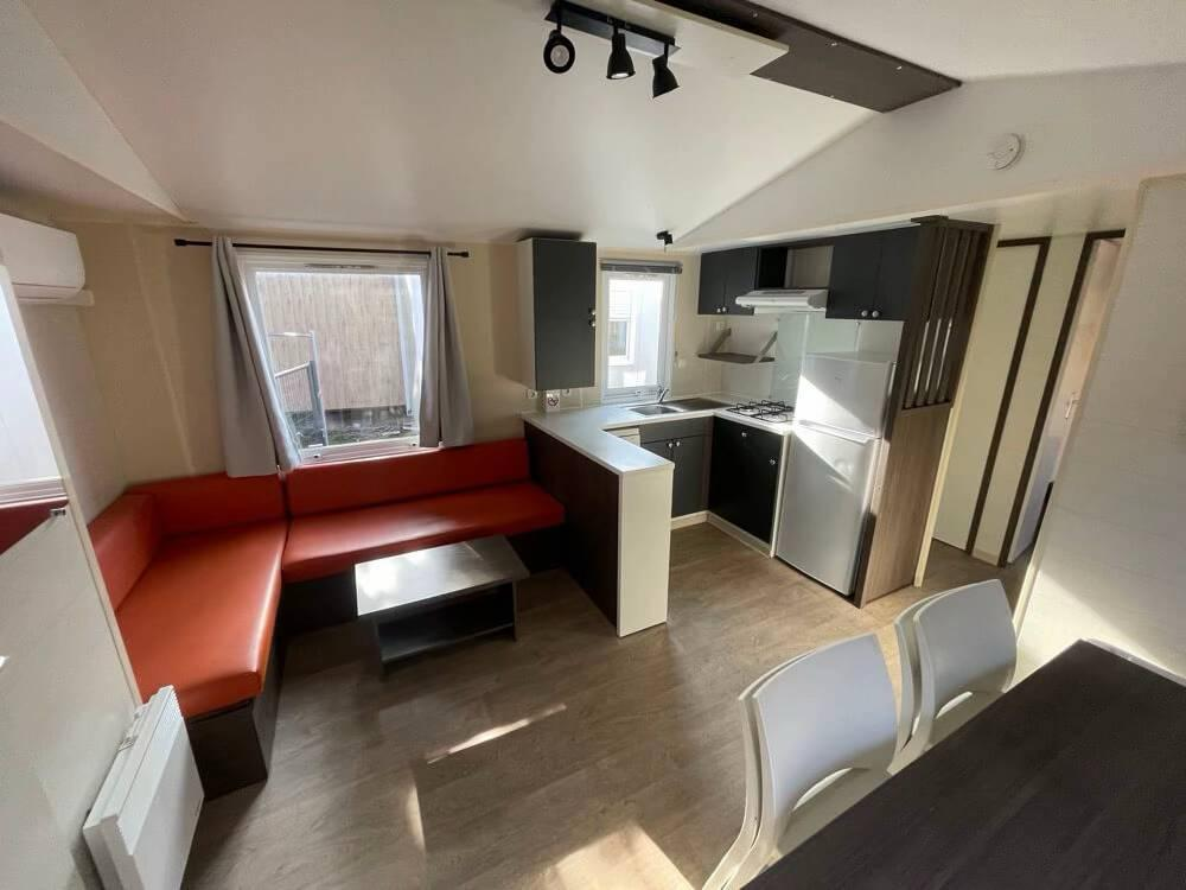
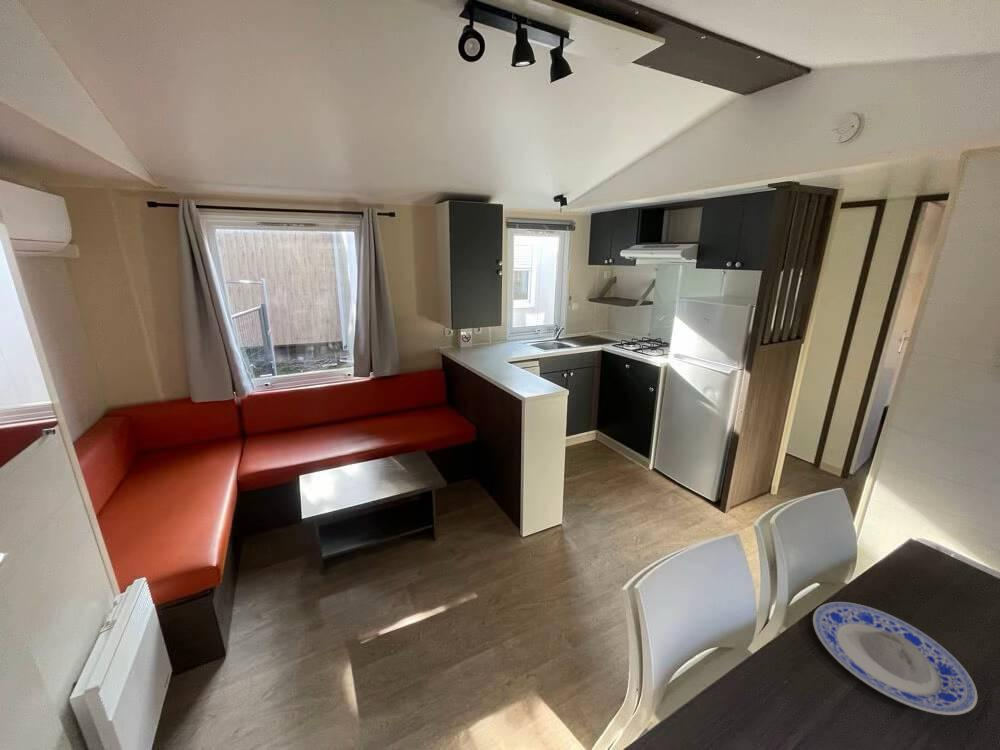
+ plate (887, 649)
